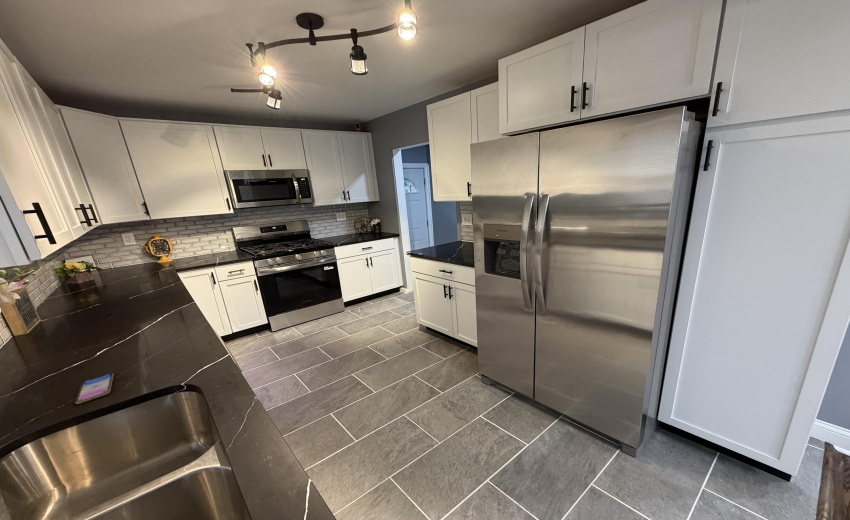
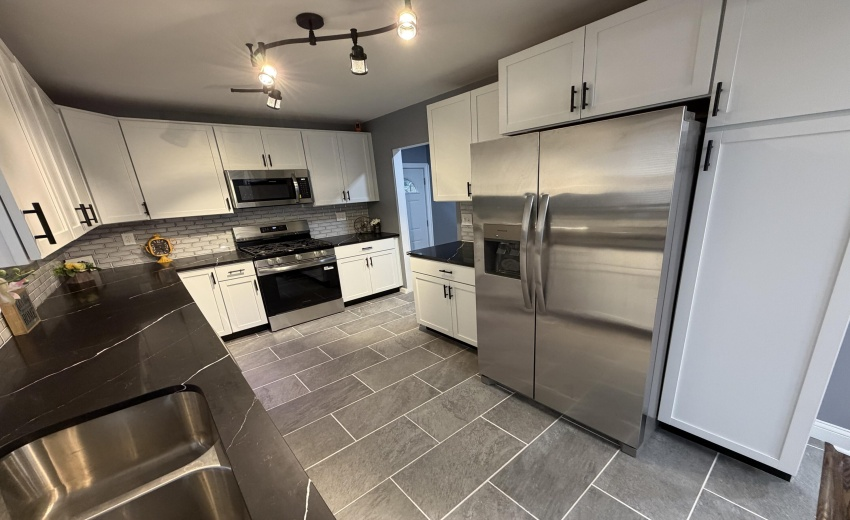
- smartphone (95, 387)
